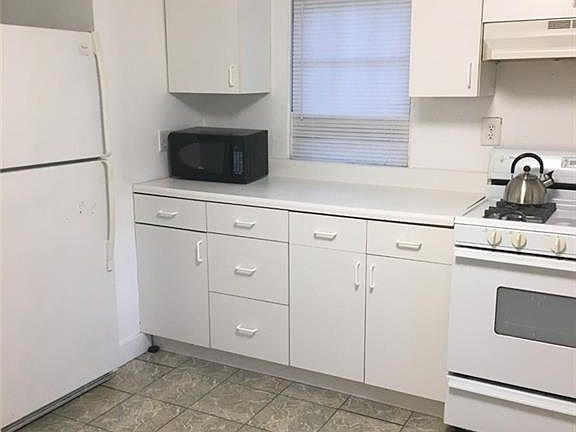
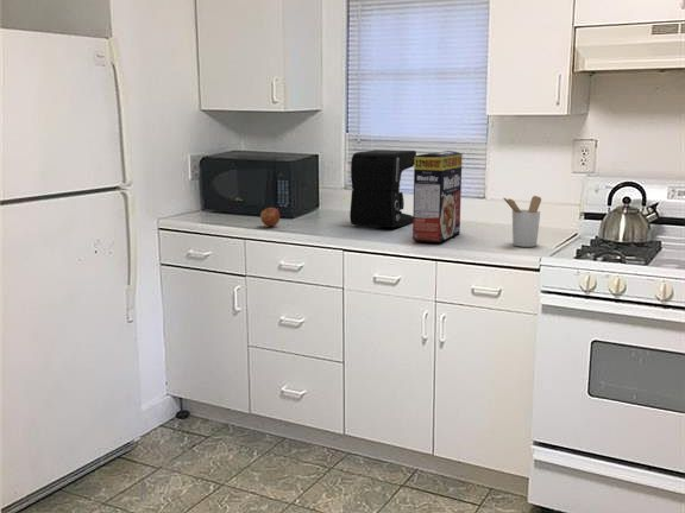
+ cereal box (438, 195)
+ coffee maker (385, 186)
+ apple (270, 216)
+ utensil holder (520, 220)
